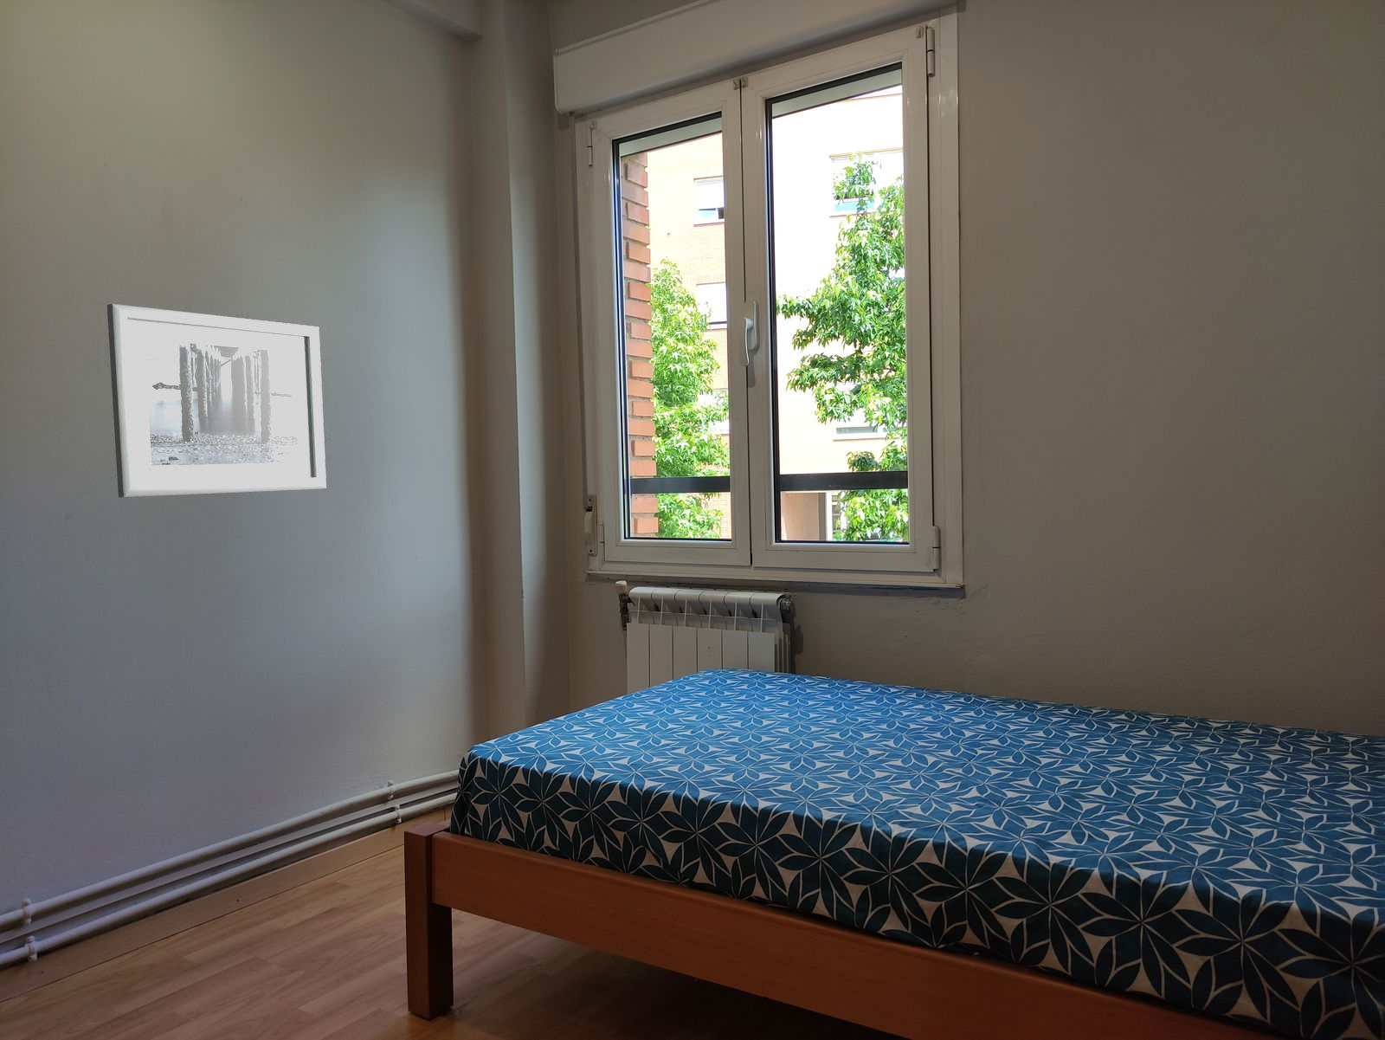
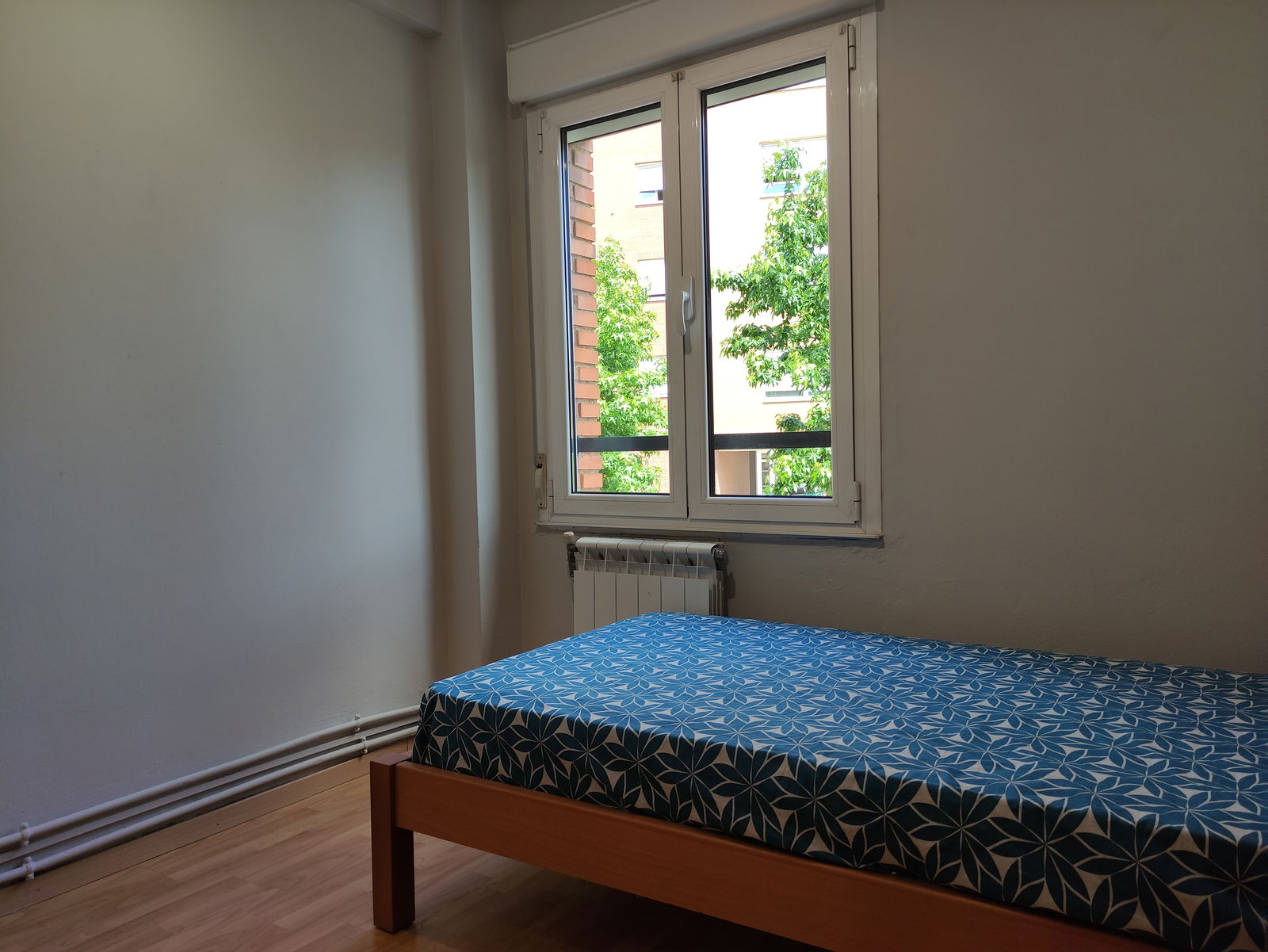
- wall art (227, 404)
